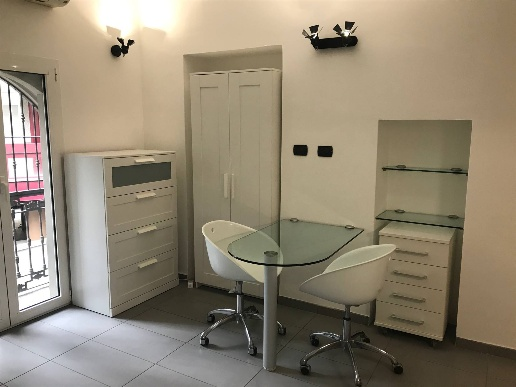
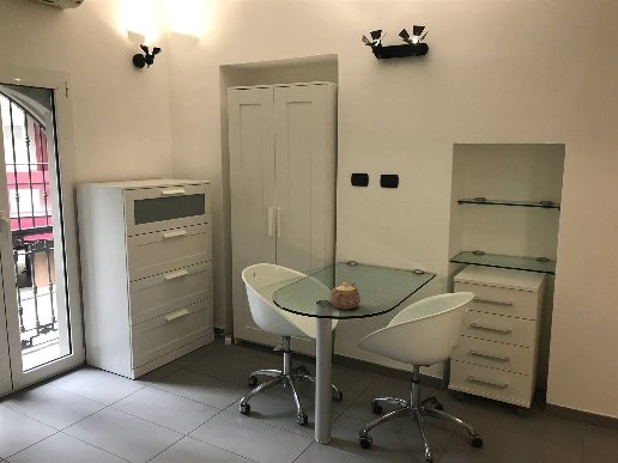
+ teapot (345, 294)
